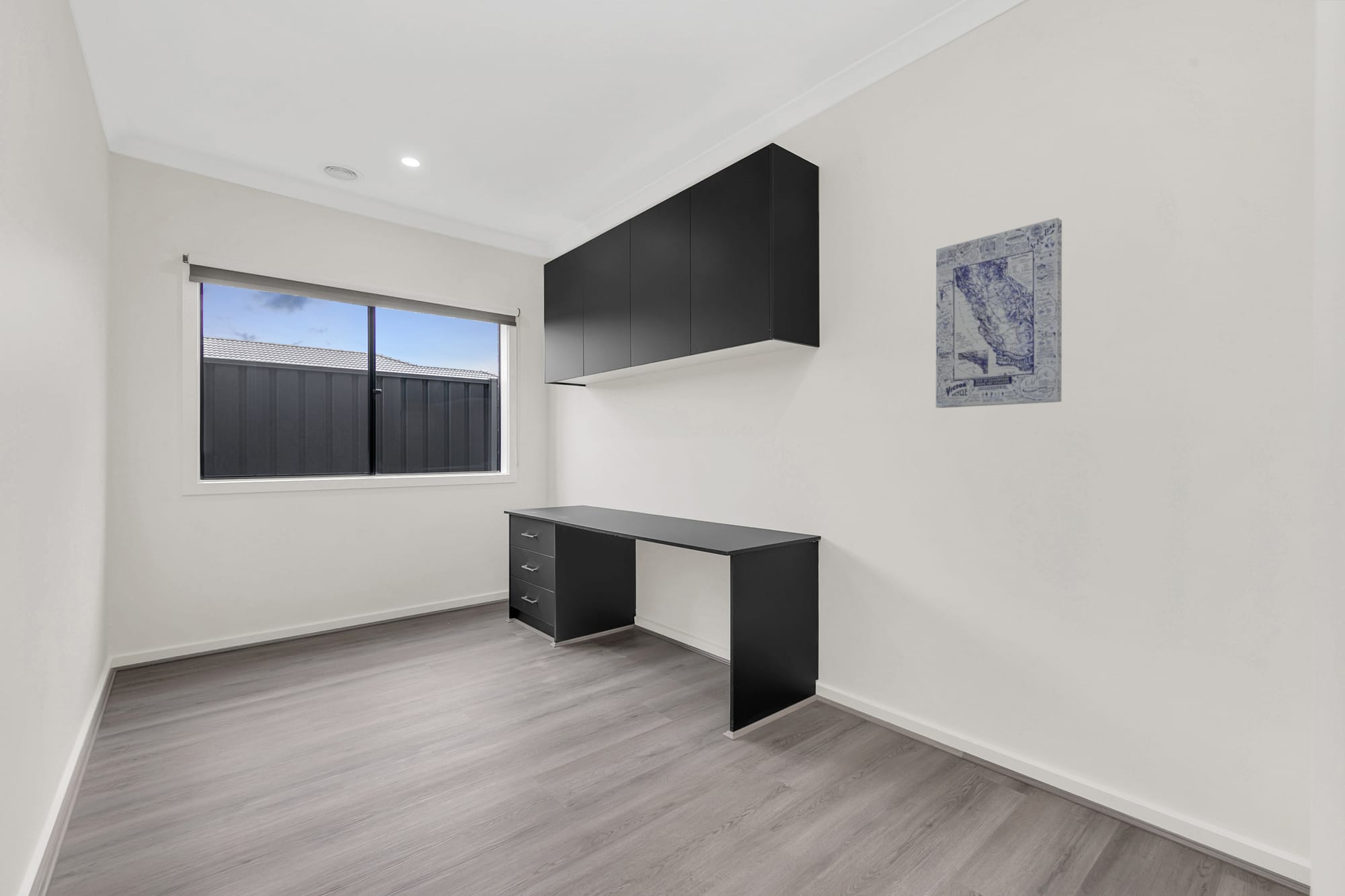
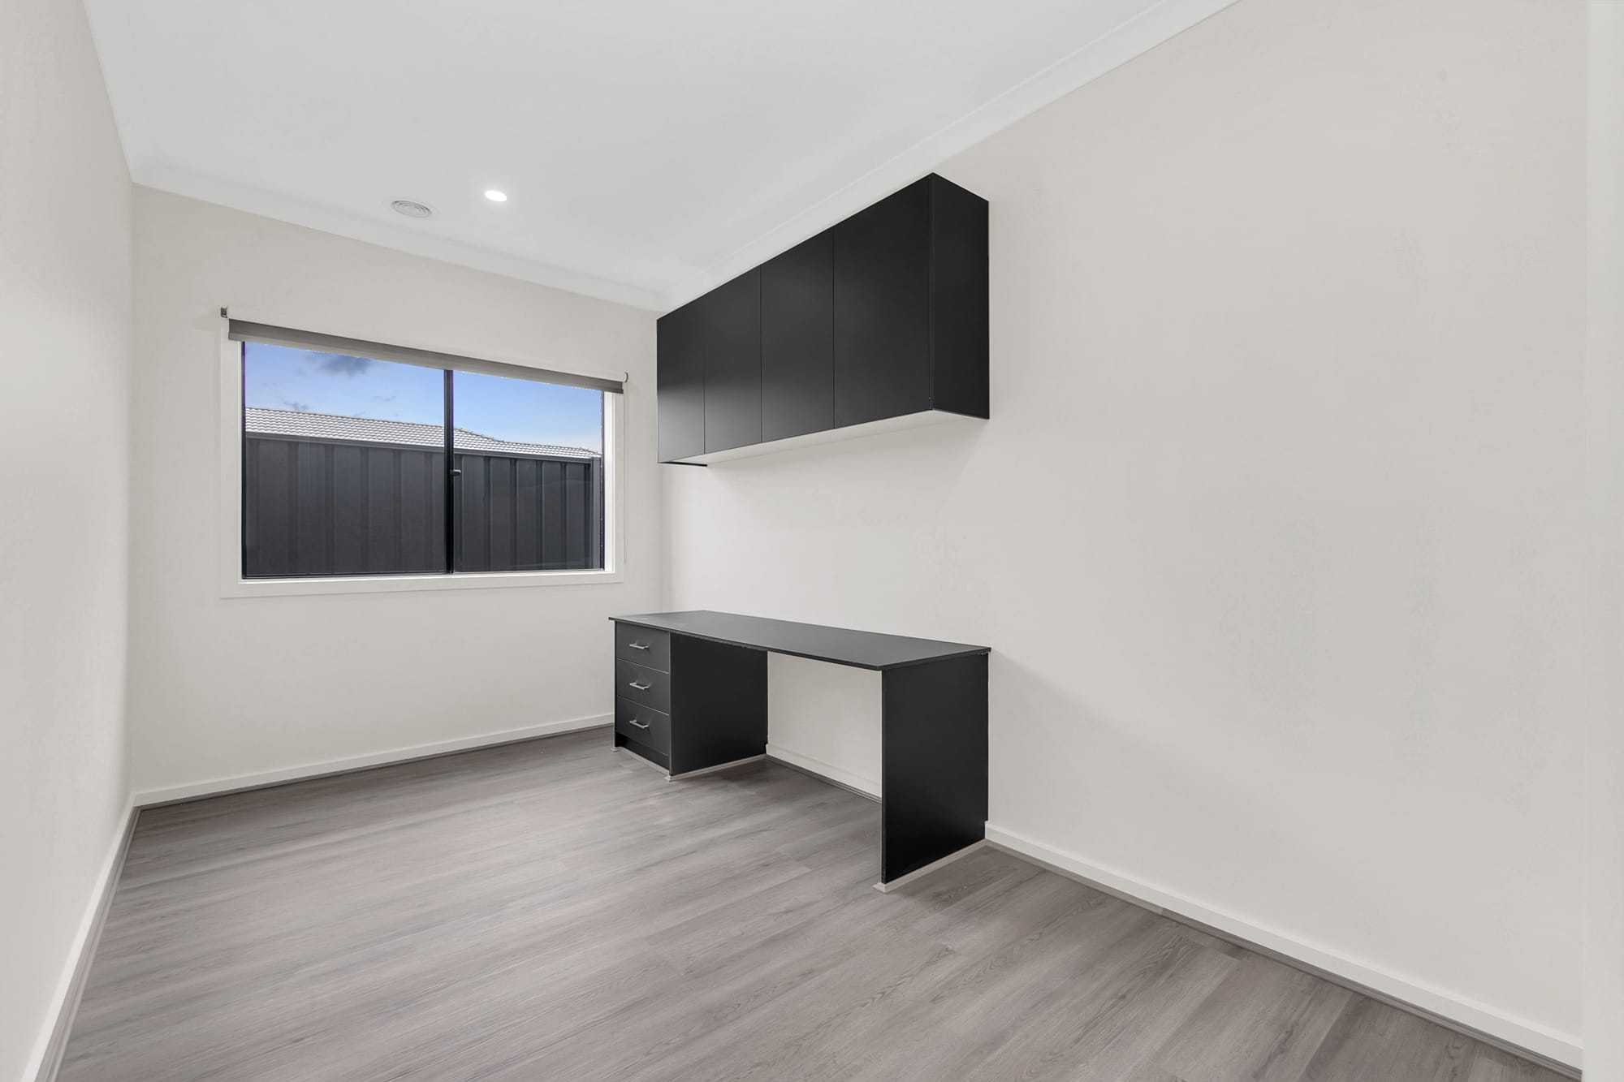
- wall art (994, 320)
